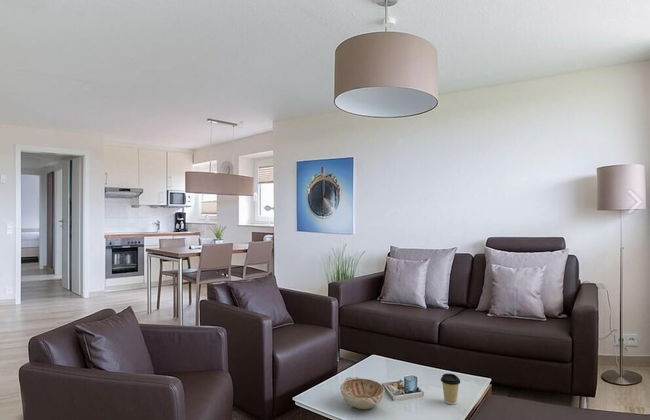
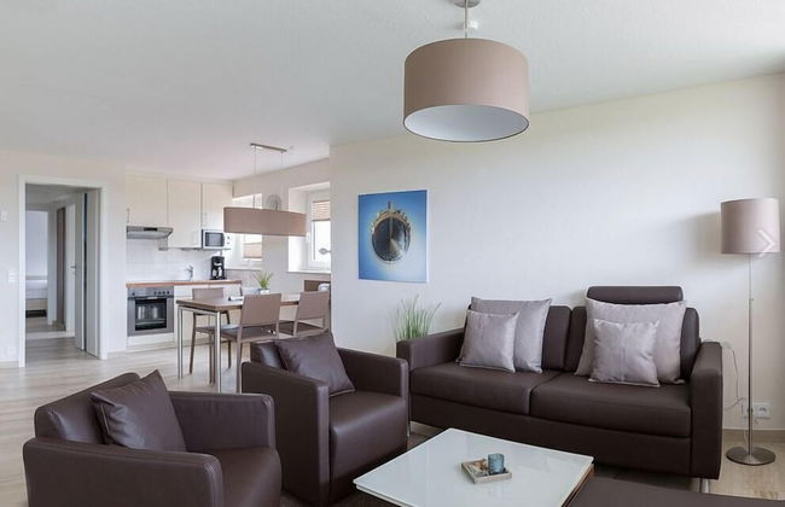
- coffee cup (450, 389)
- decorative bowl (362, 396)
